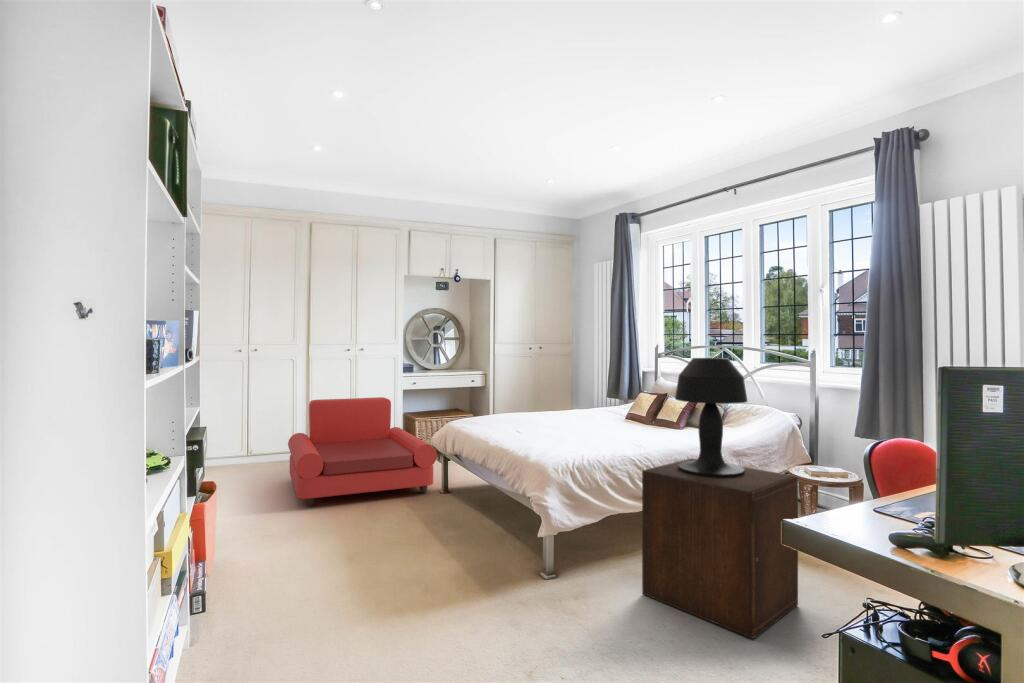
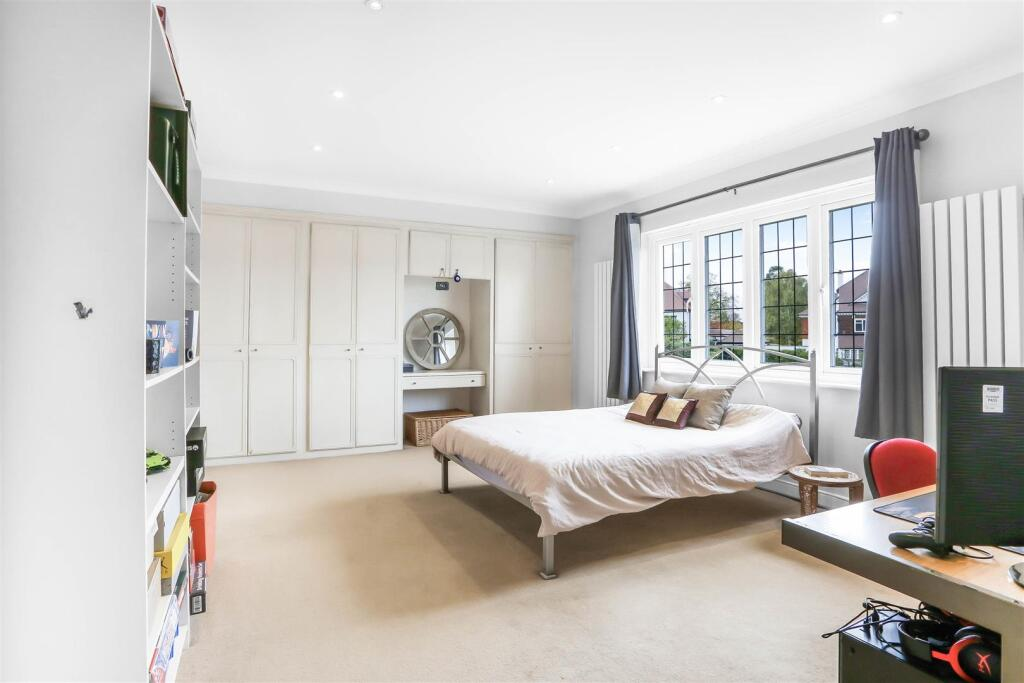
- armchair (358, 444)
- table lamp (710, 413)
- nightstand (718, 536)
